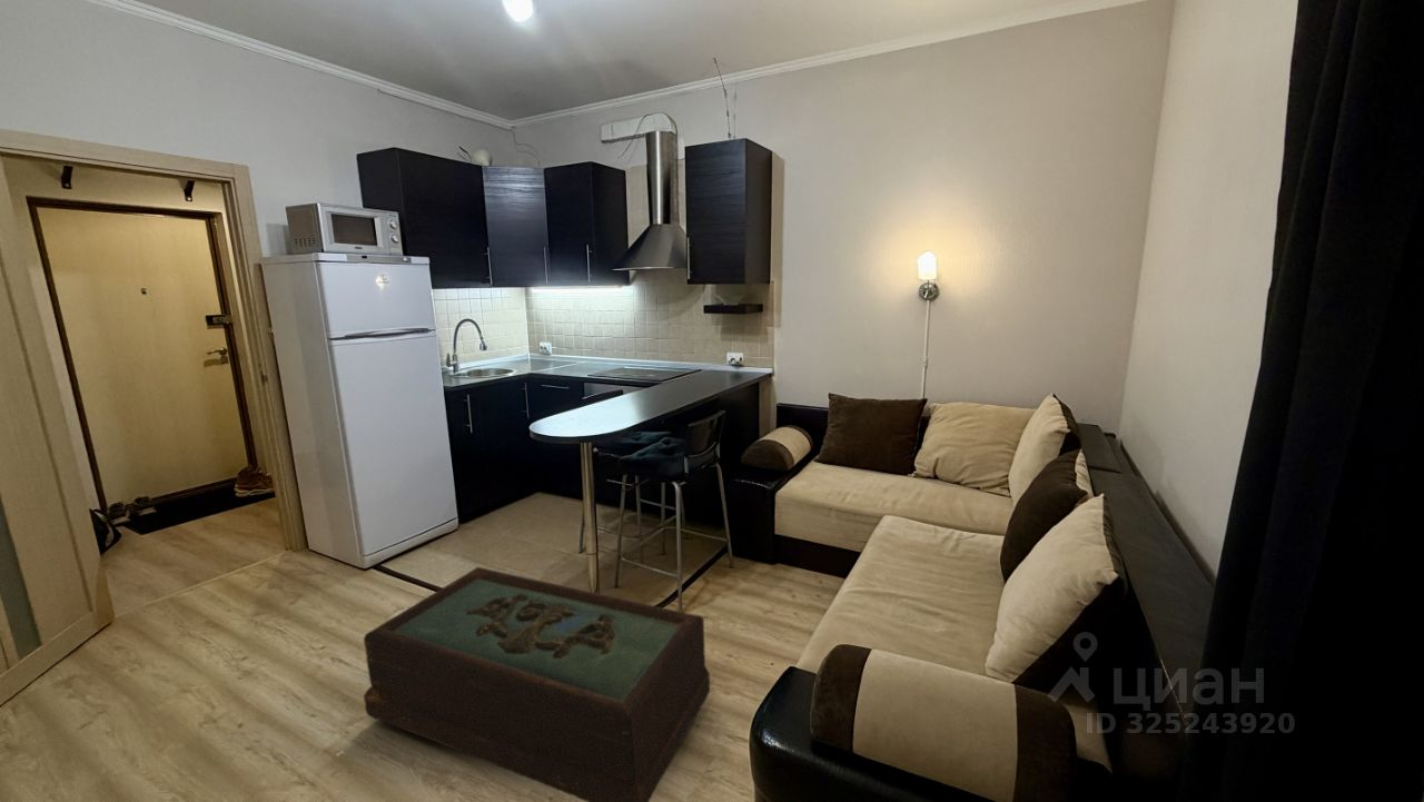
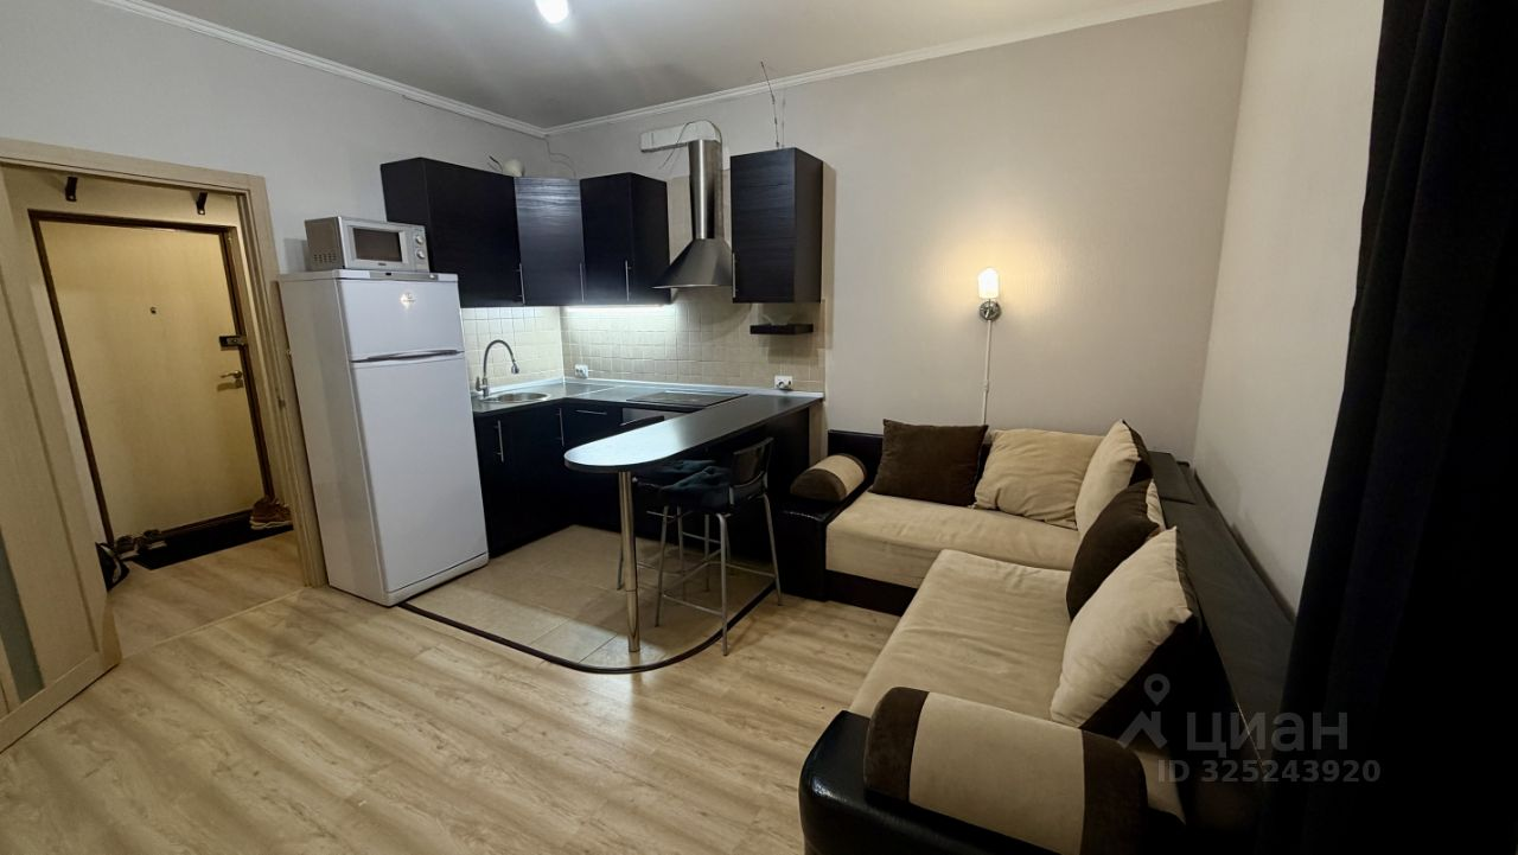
- coffee table (538, 670)
